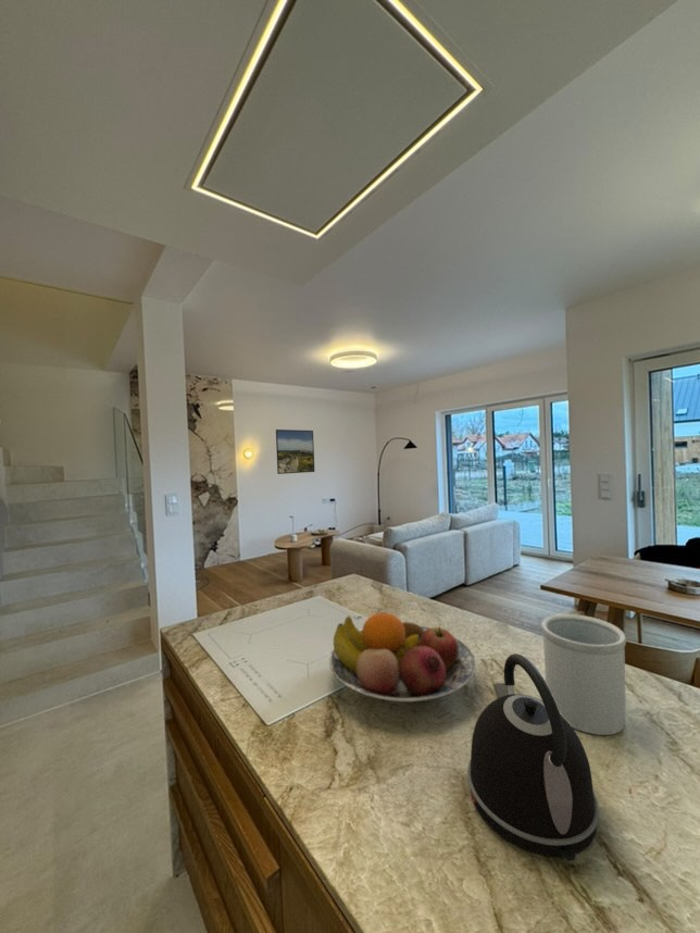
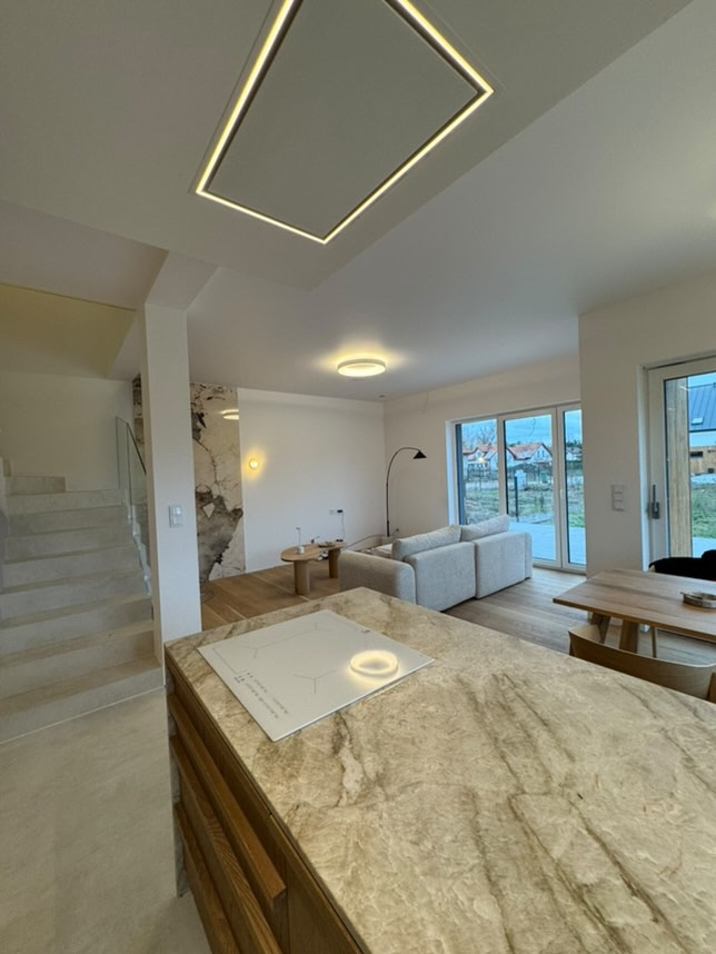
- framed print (296, 451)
- fruit bowl (400, 649)
- kettle (527, 729)
- utensil holder (583, 670)
